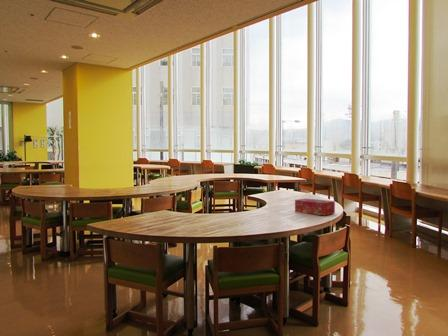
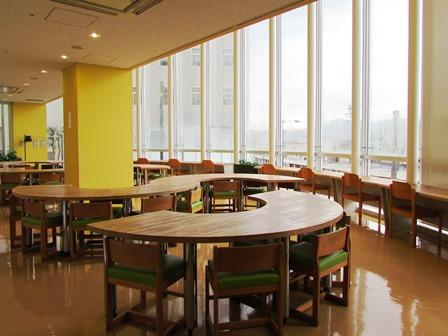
- tissue box (314, 206)
